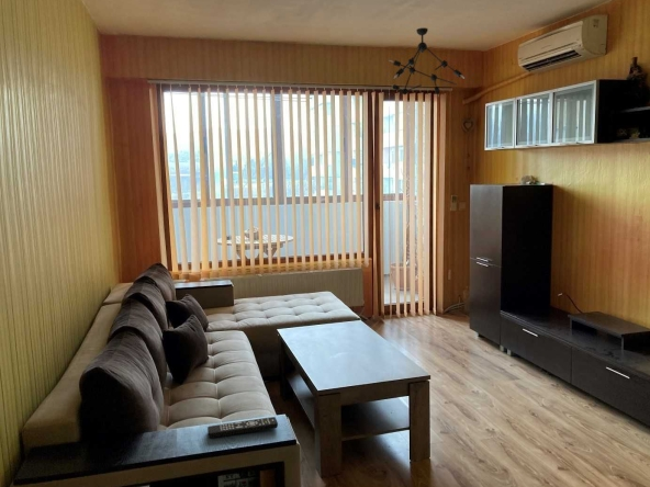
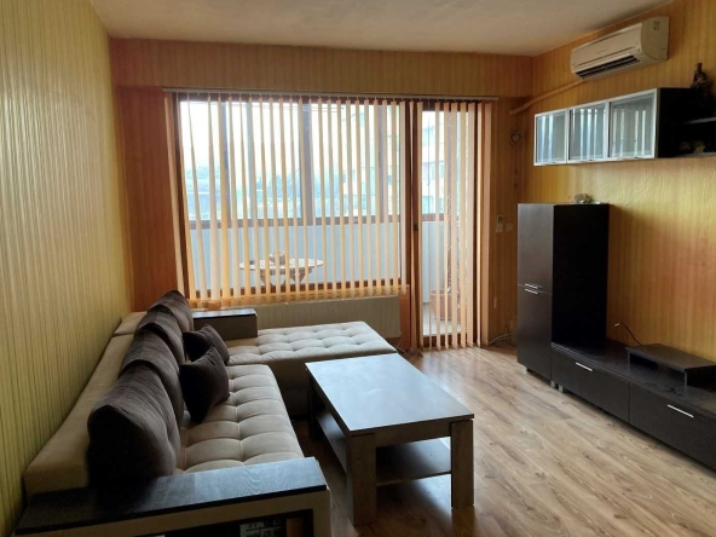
- remote control (243, 427)
- ceiling light fixture (416, 59)
